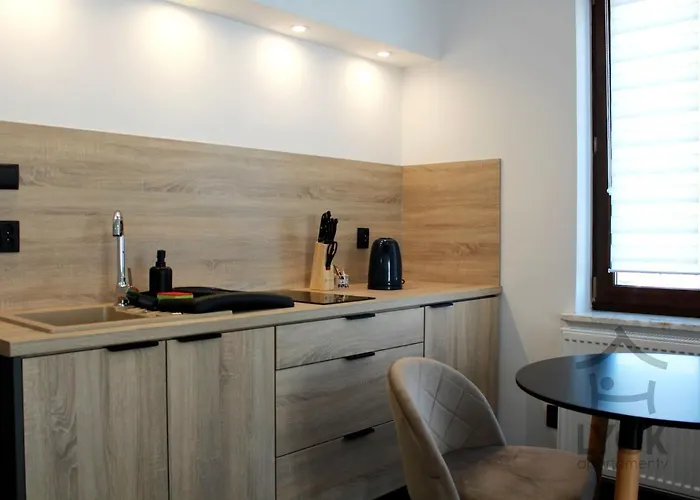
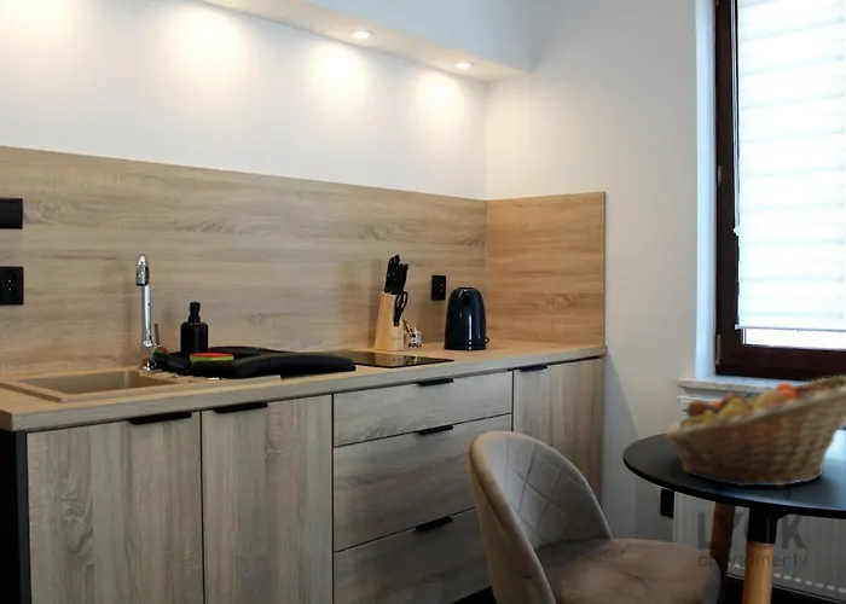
+ fruit basket (760, 423)
